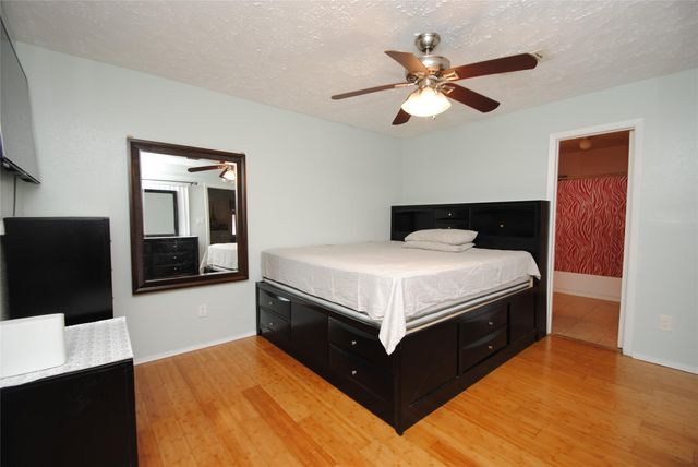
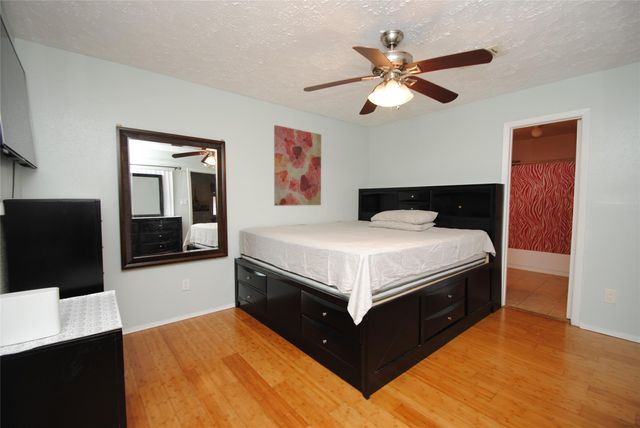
+ wall art (299, 168)
